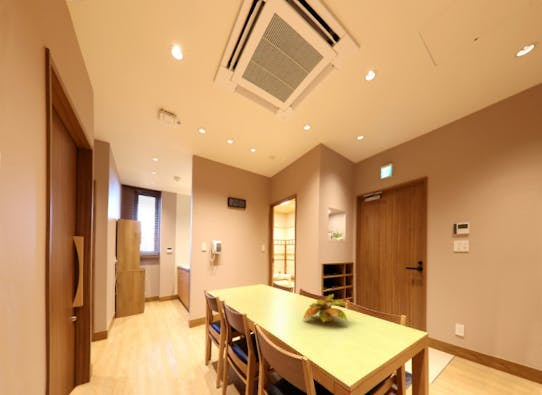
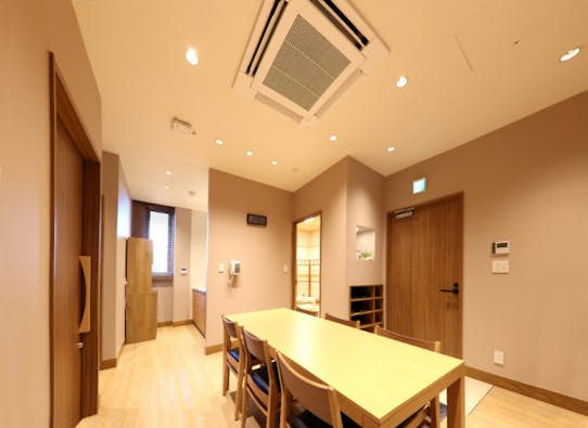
- plant (326, 307)
